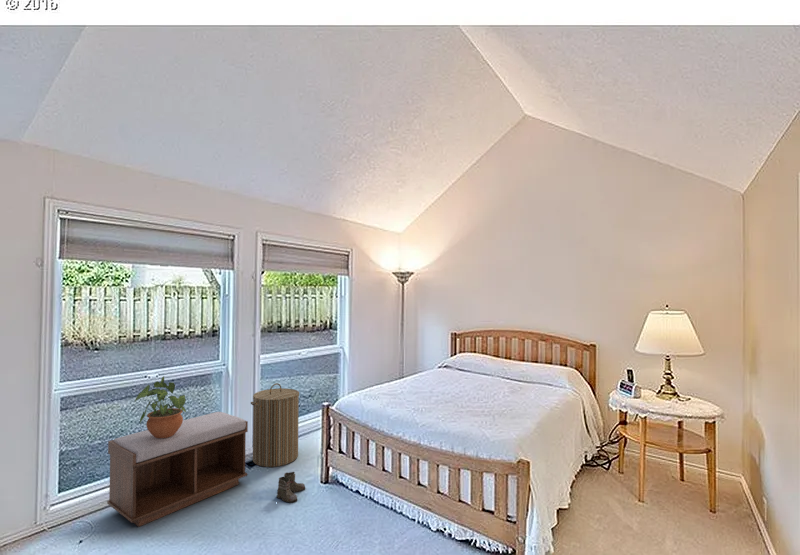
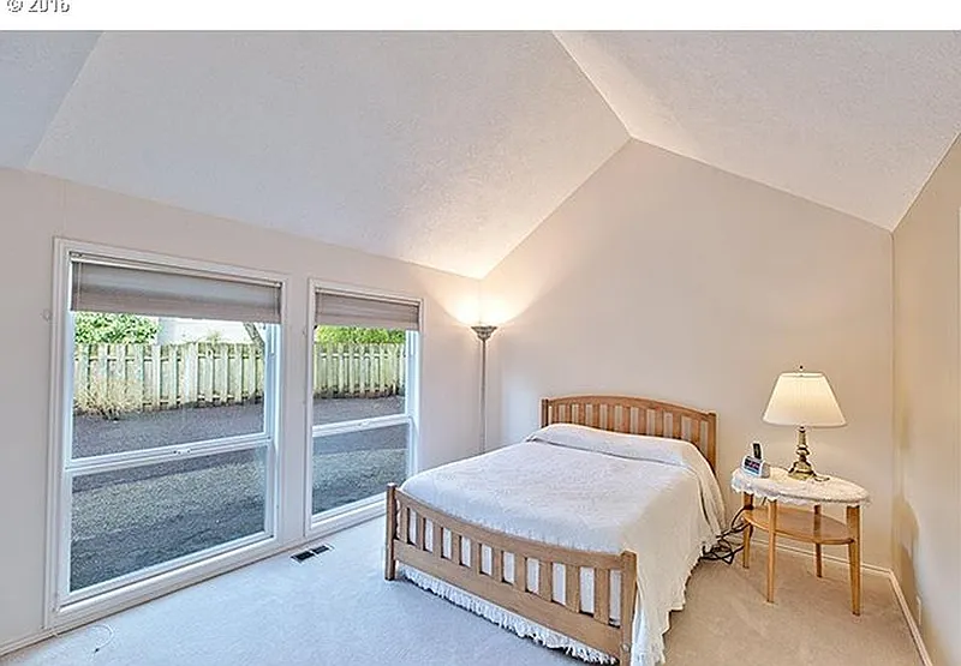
- laundry hamper (276, 420)
- boots (290, 485)
- bench (182, 461)
- potted plant (163, 405)
